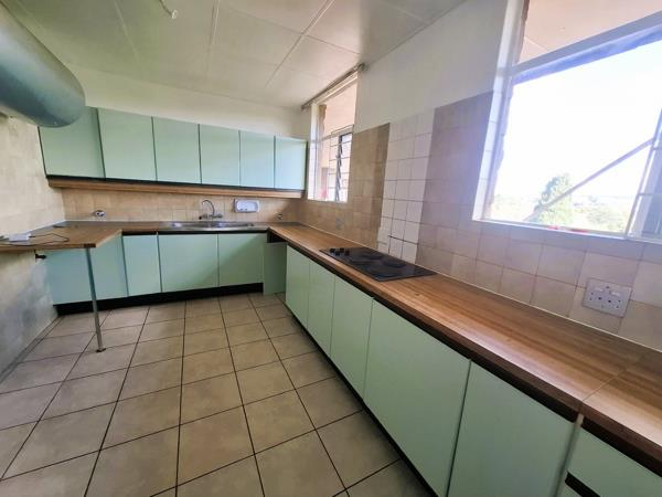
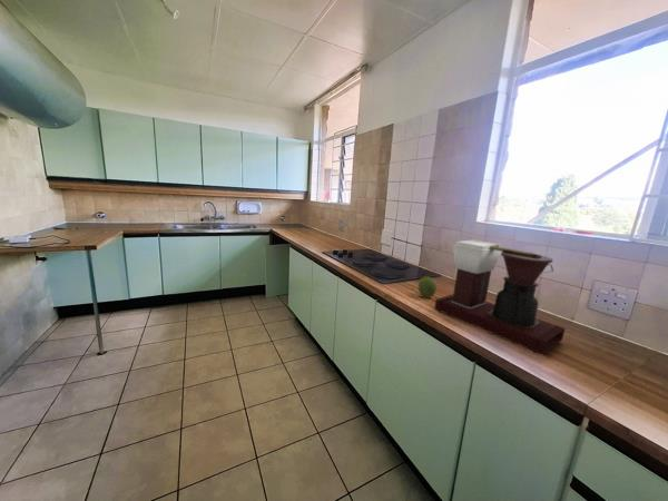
+ coffee maker (500, 291)
+ fruit (426, 286)
